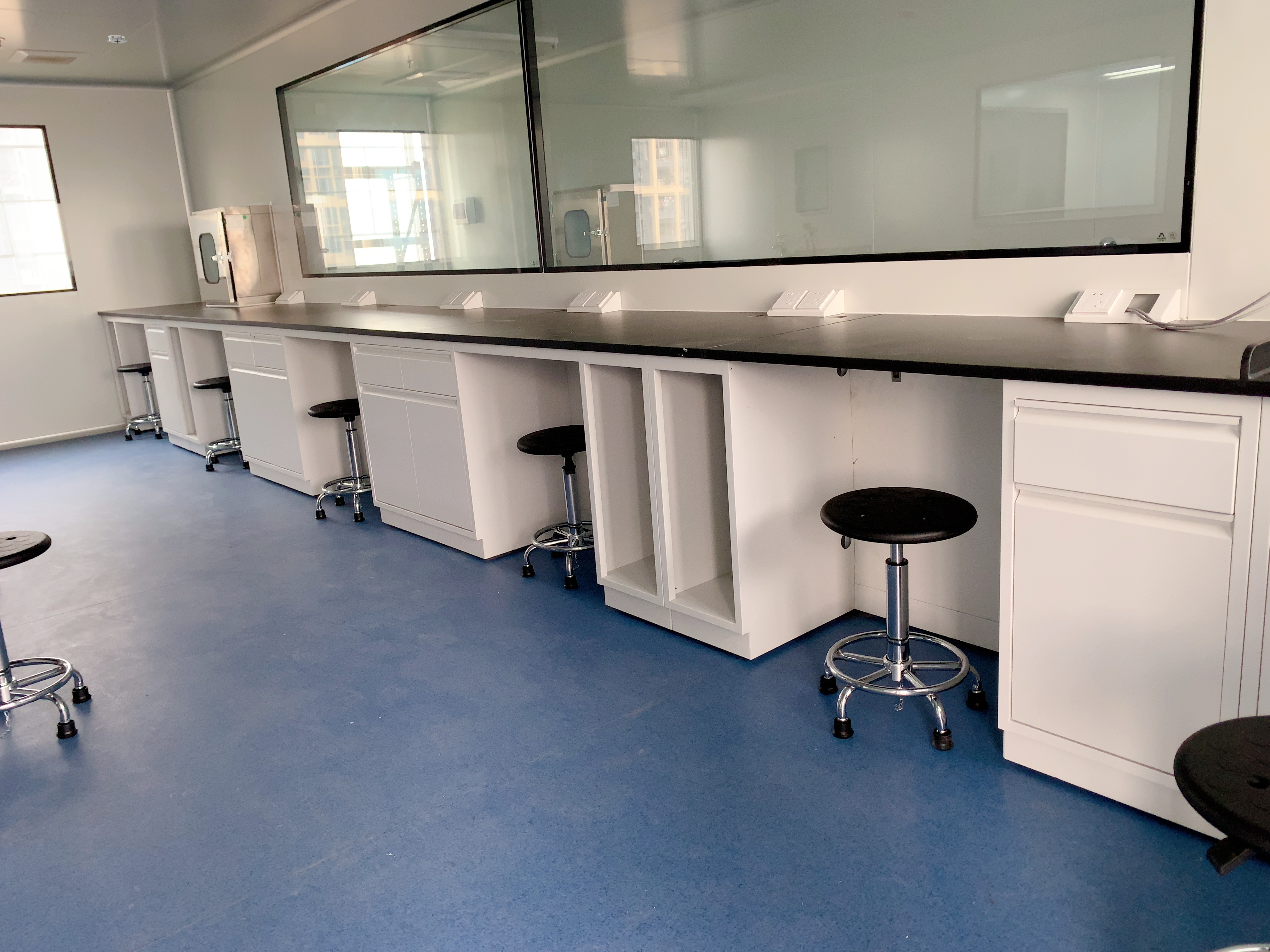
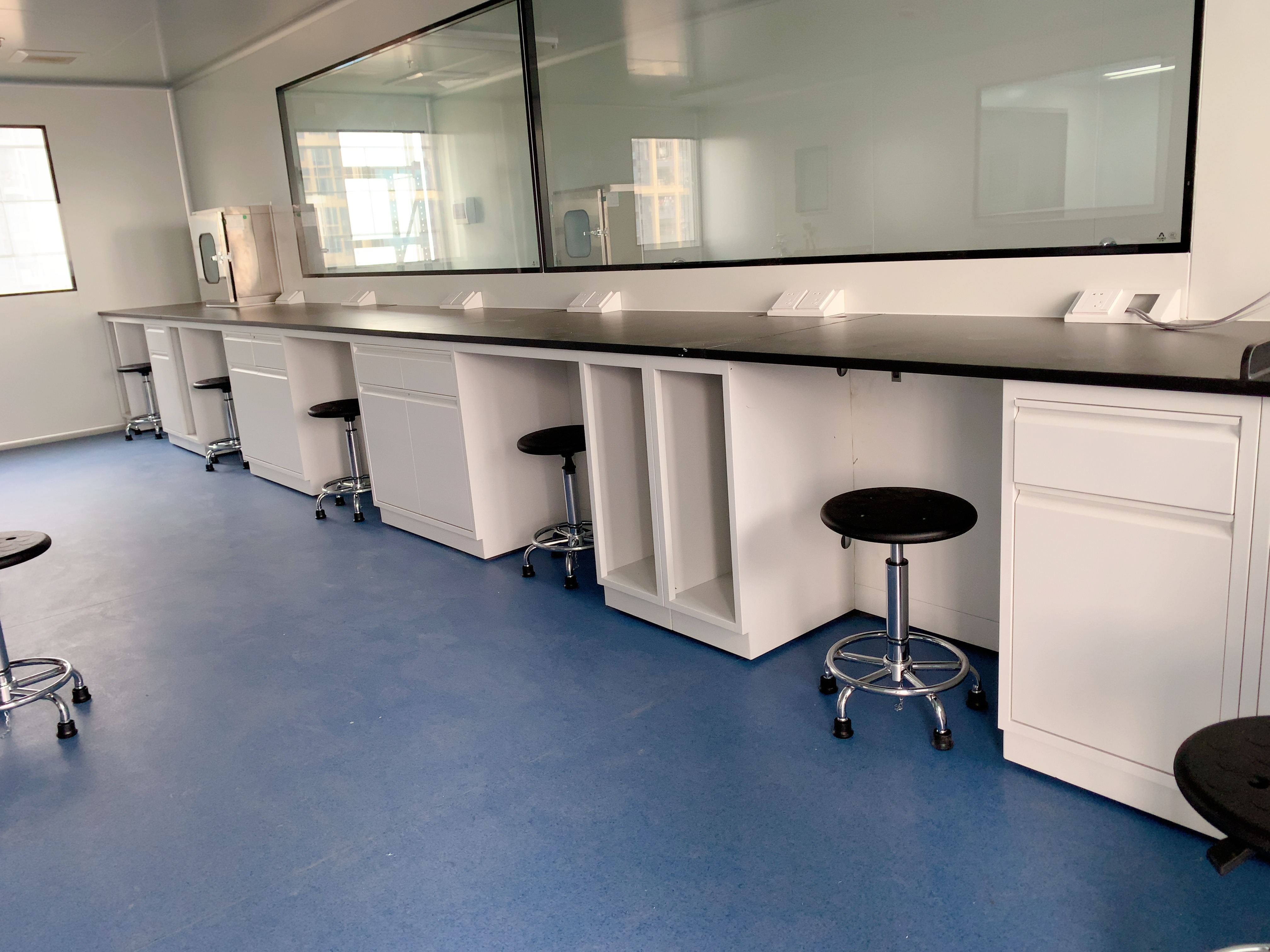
- smoke detector (116, 39)
